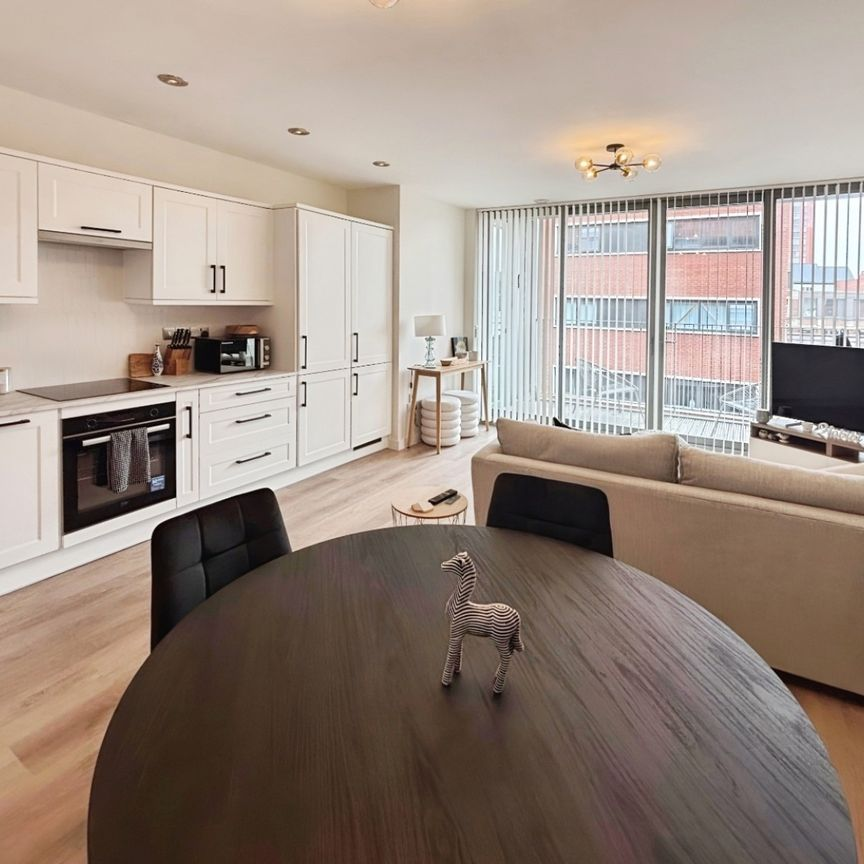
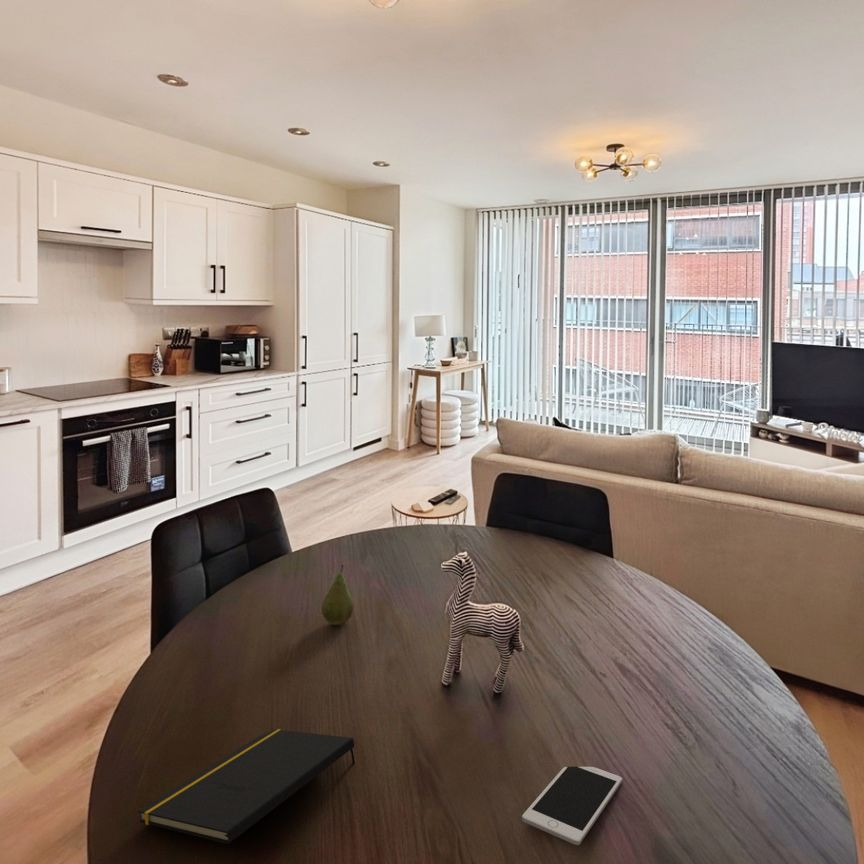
+ notepad (253, 777)
+ cell phone (574, 798)
+ fruit (337, 595)
